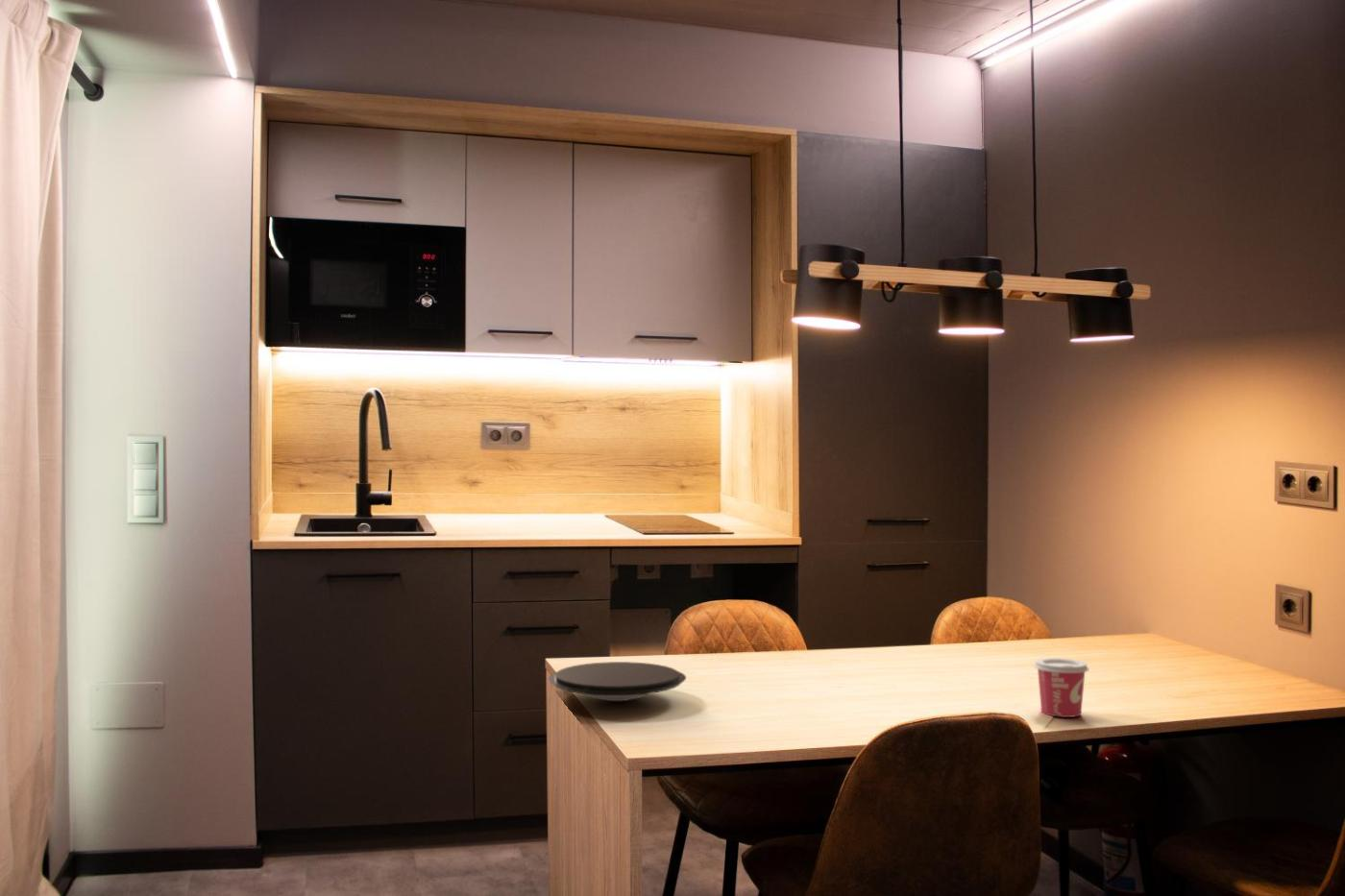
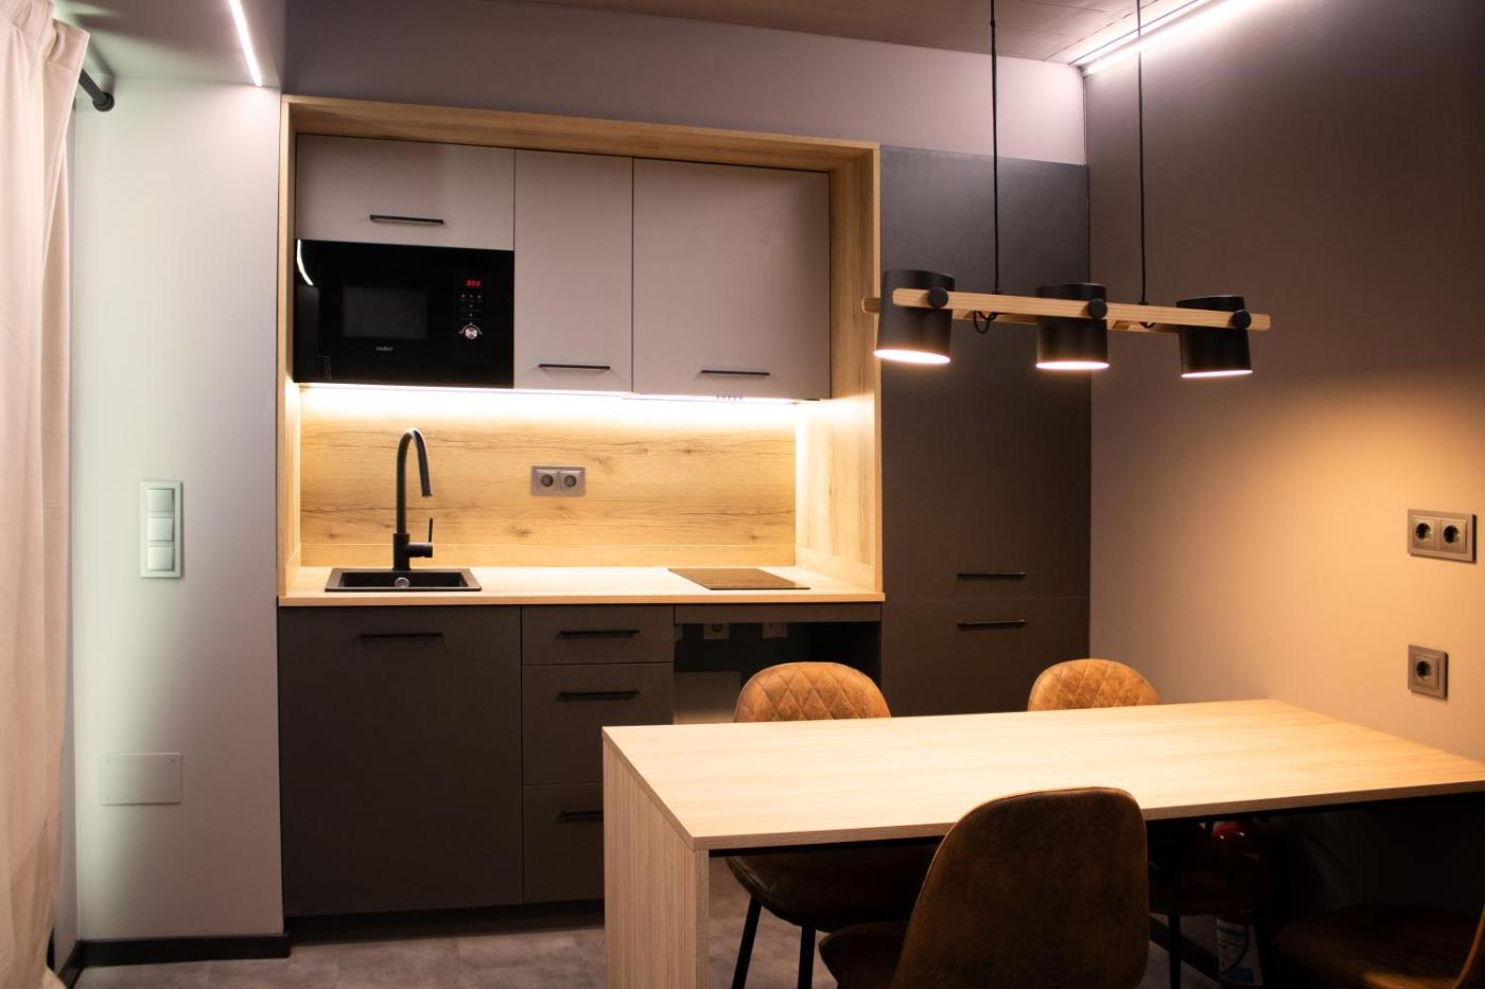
- cup (1061, 687)
- plate (617, 686)
